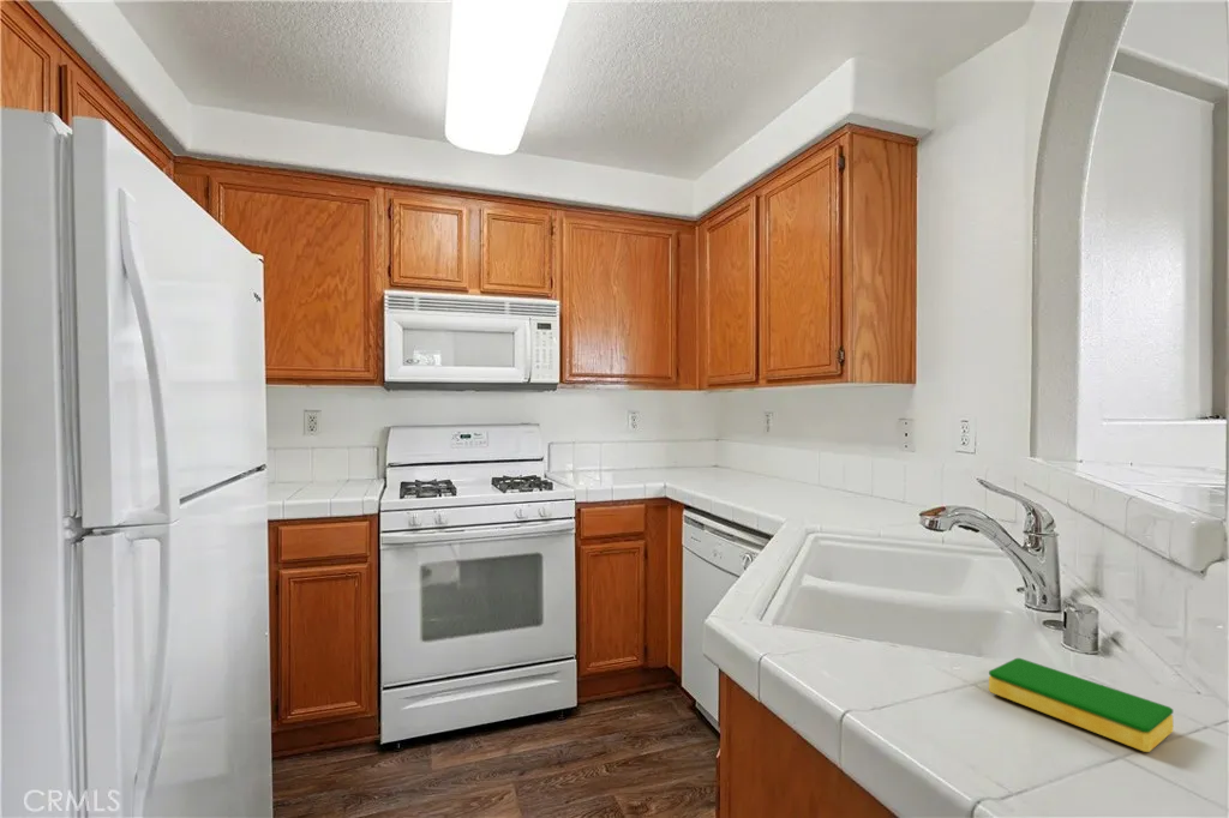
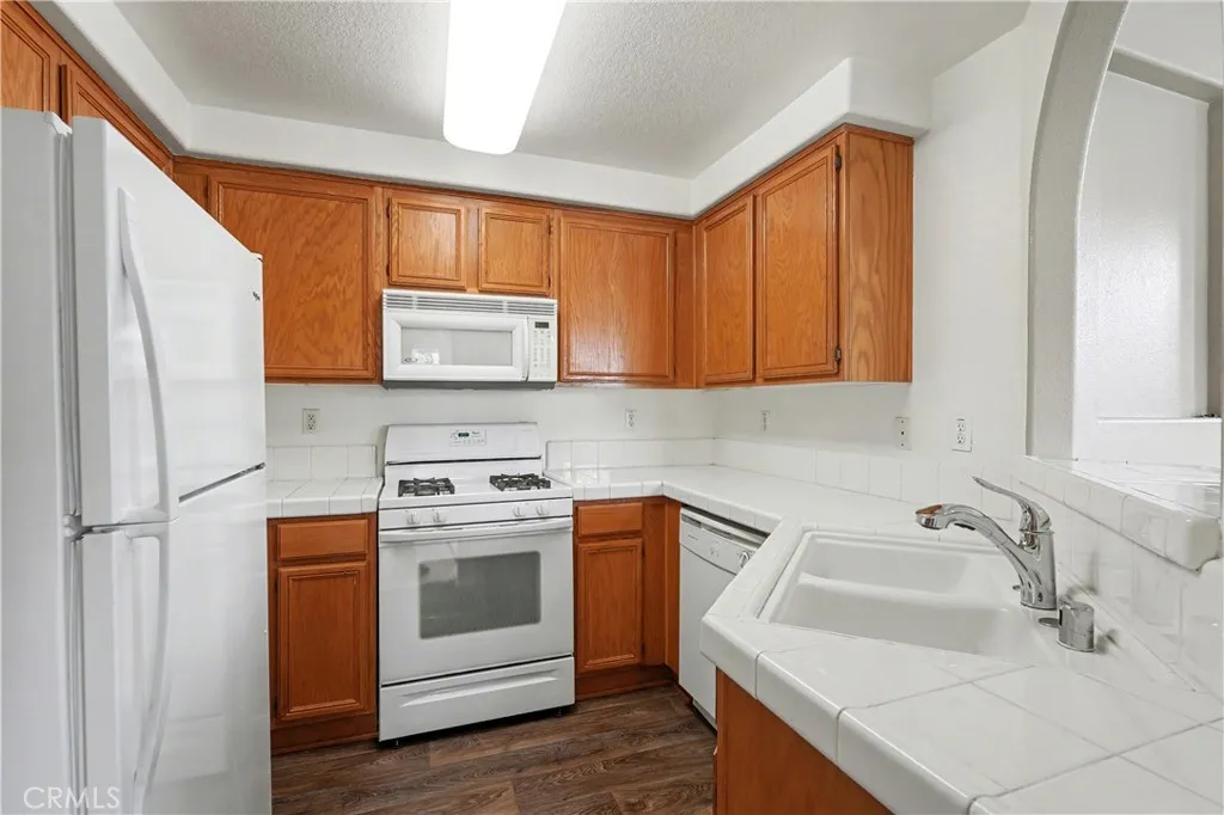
- dish sponge (1074, 699)
